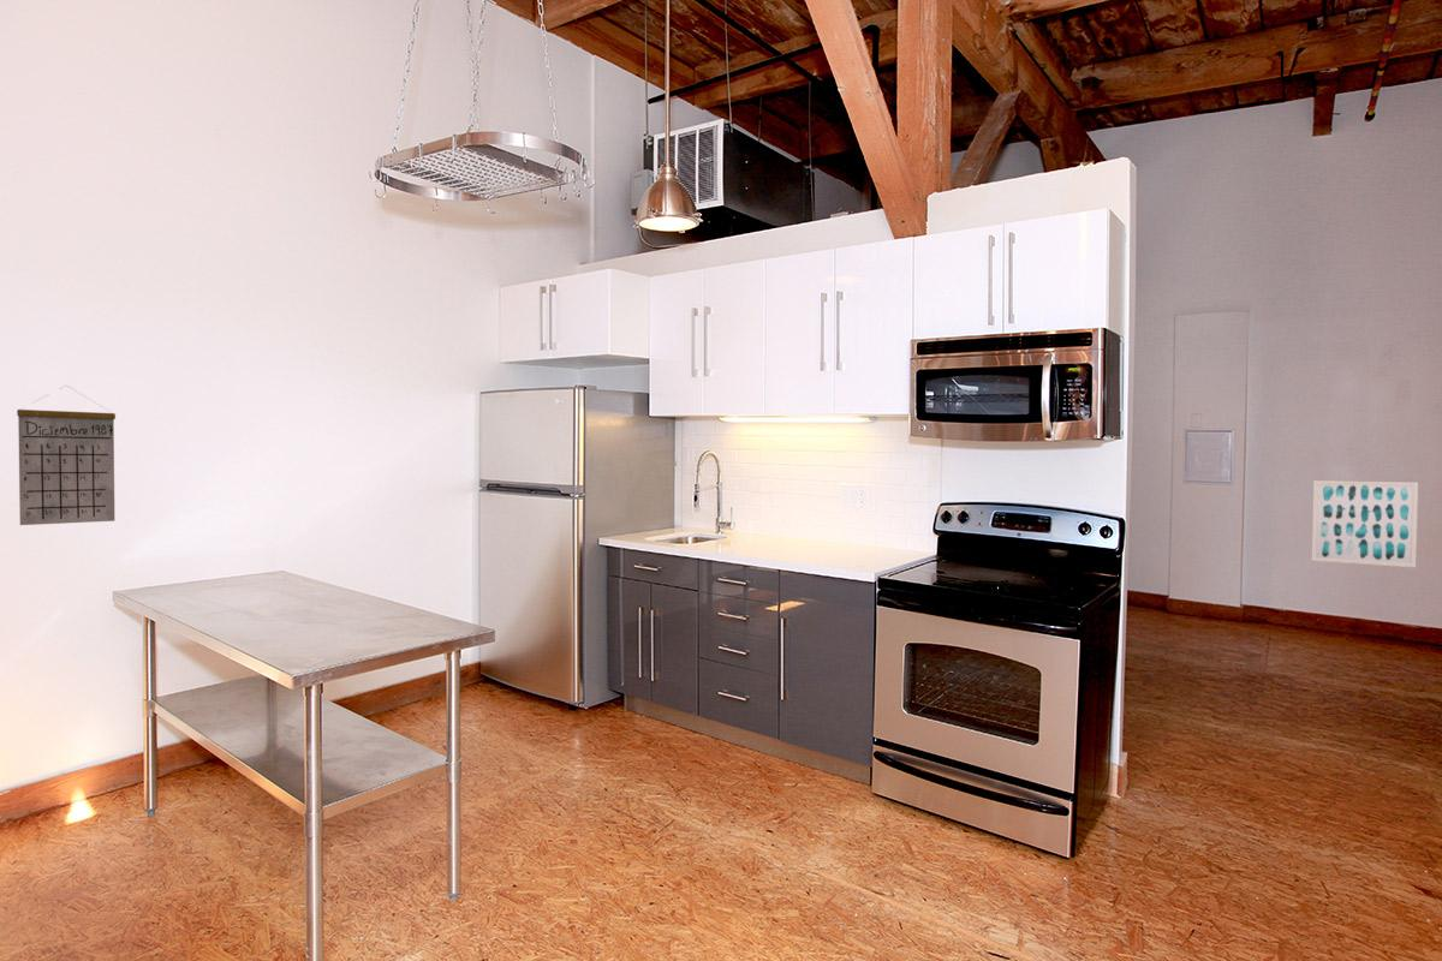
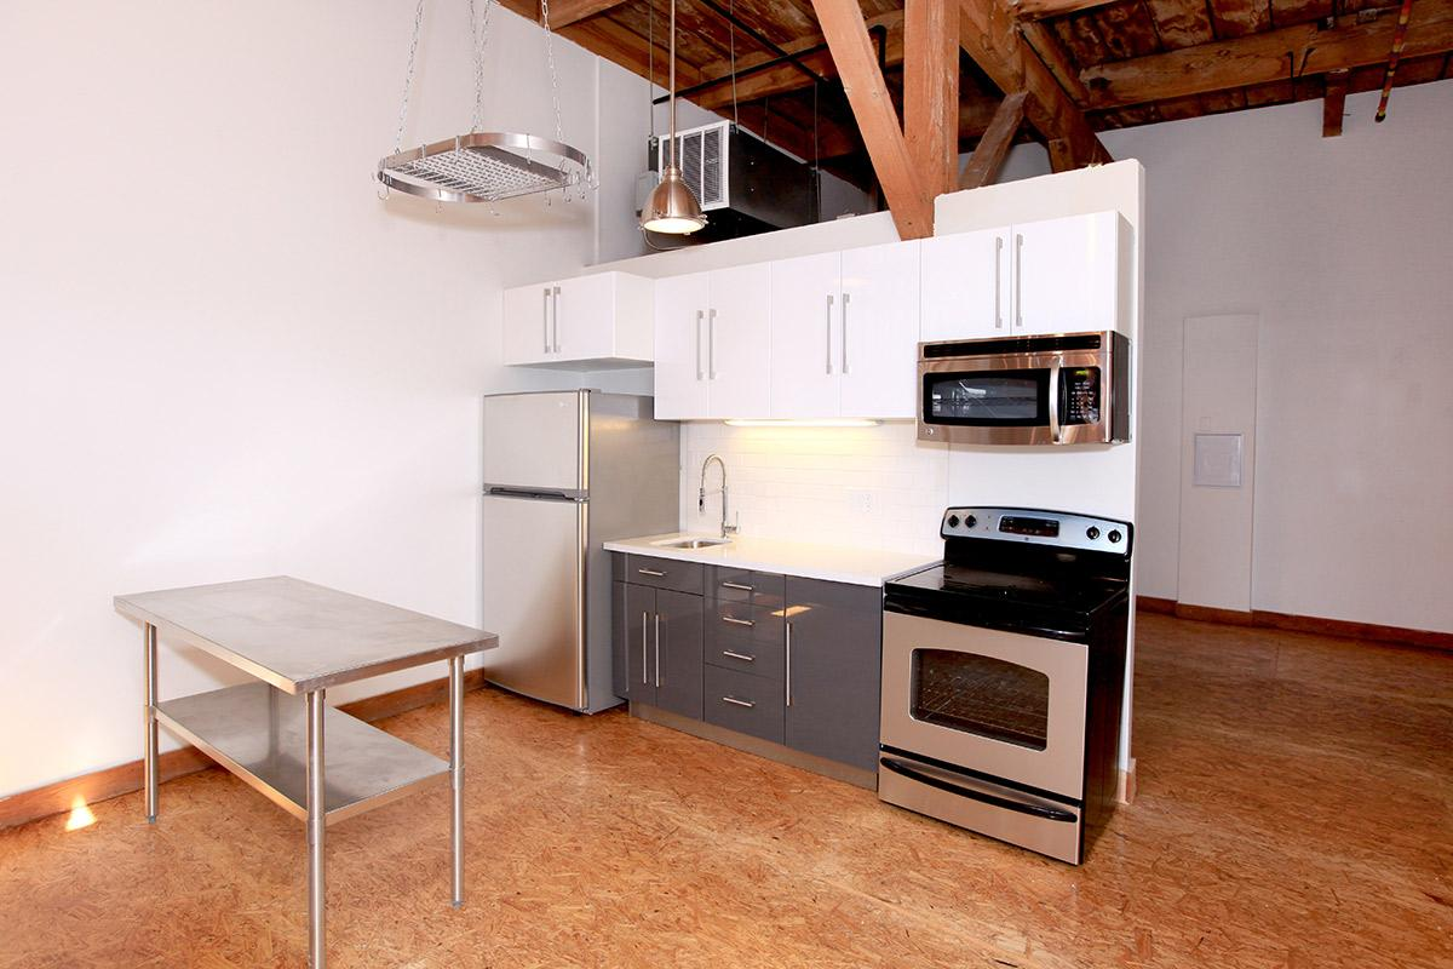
- wall art (1363, 523)
- calendar (67, 454)
